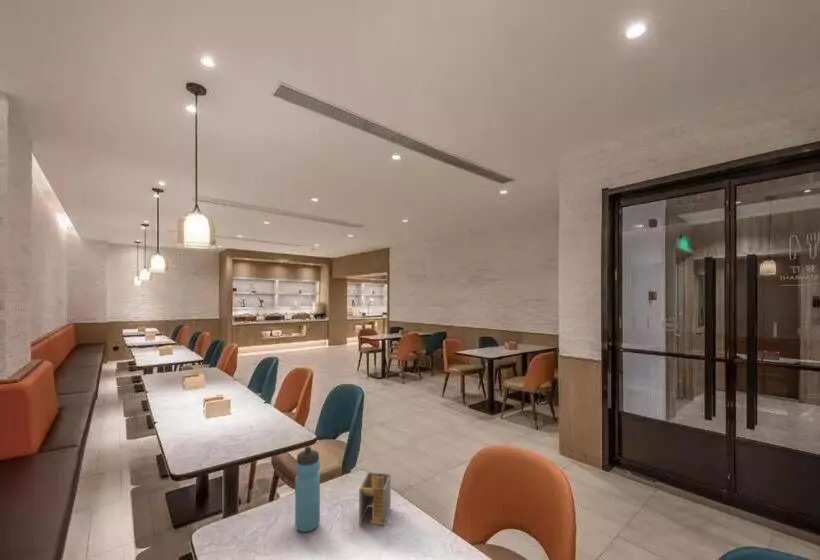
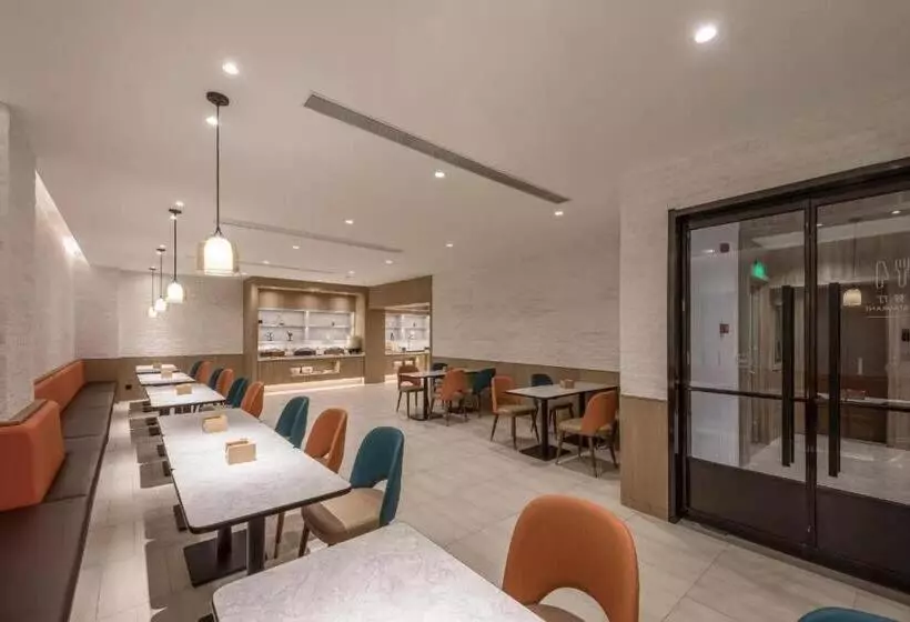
- water bottle (307, 486)
- napkin holder (375, 492)
